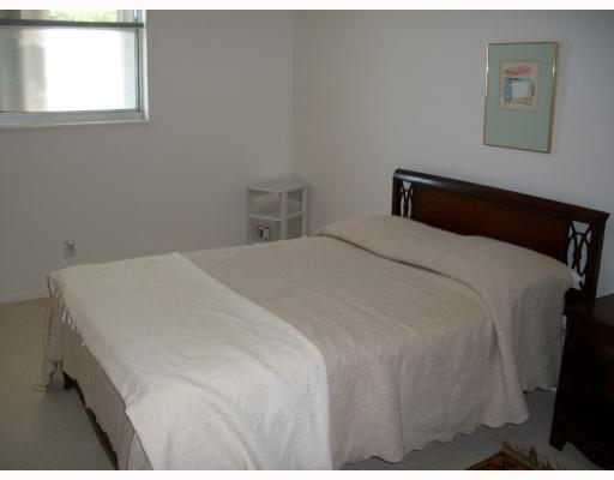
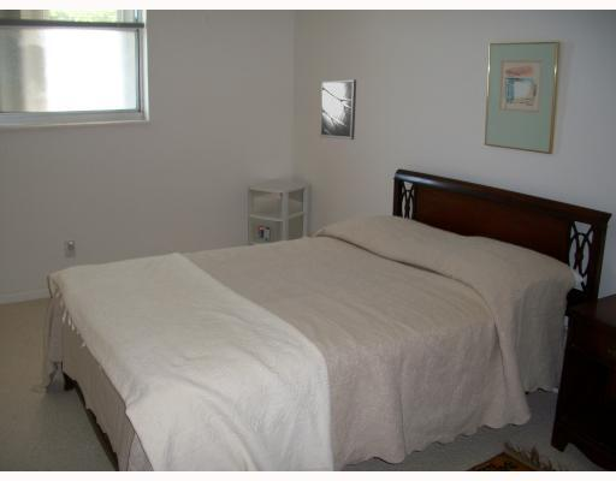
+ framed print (337, 109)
